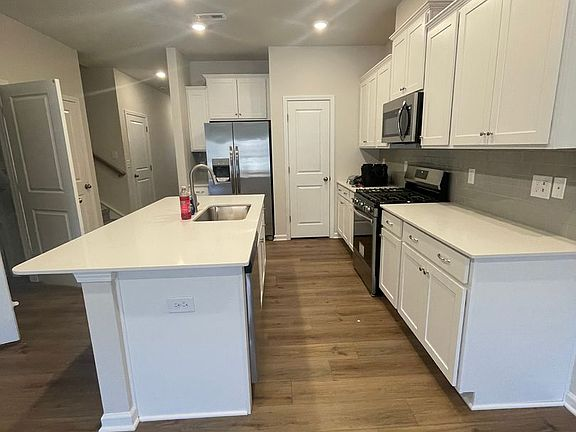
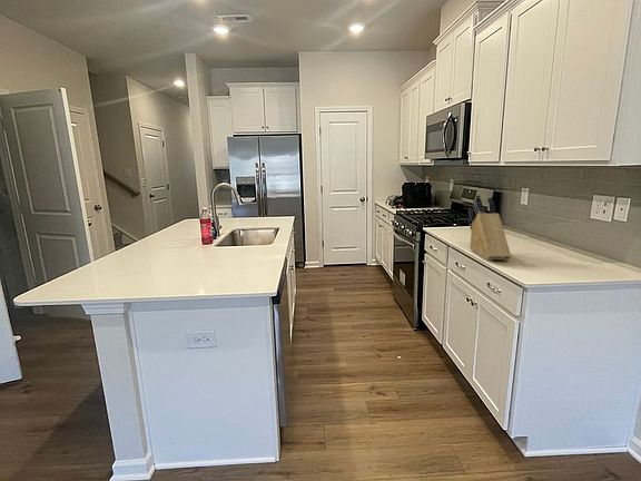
+ knife block (487, 225)
